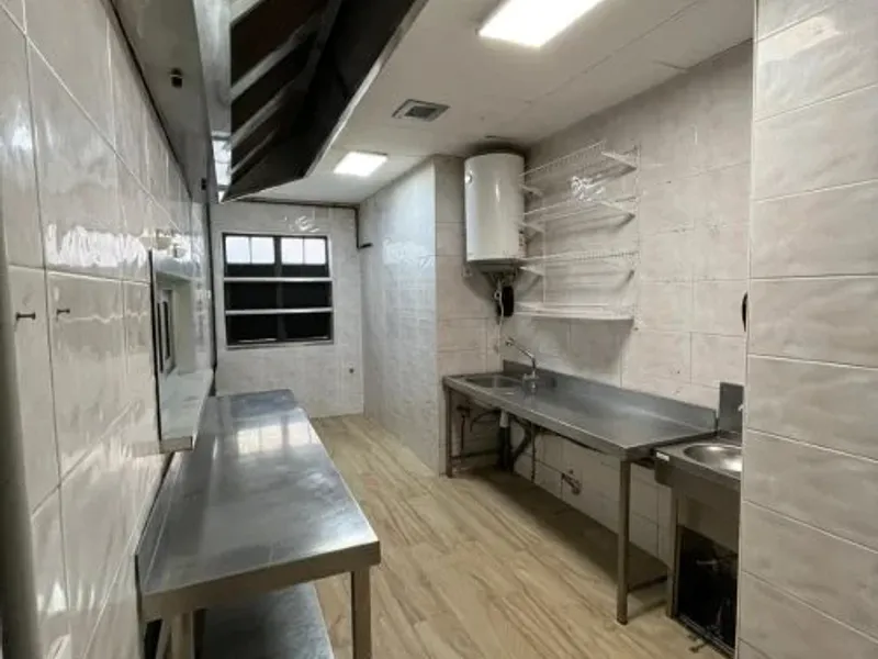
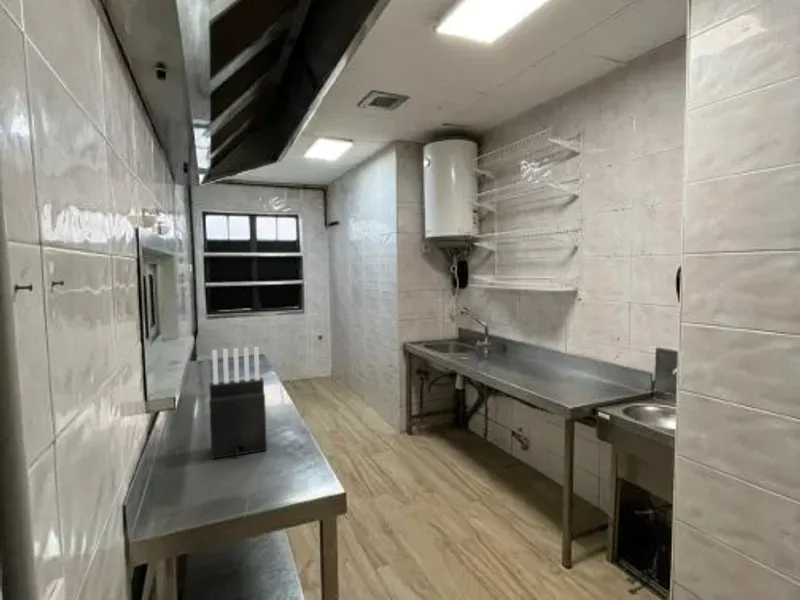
+ knife block (237, 400)
